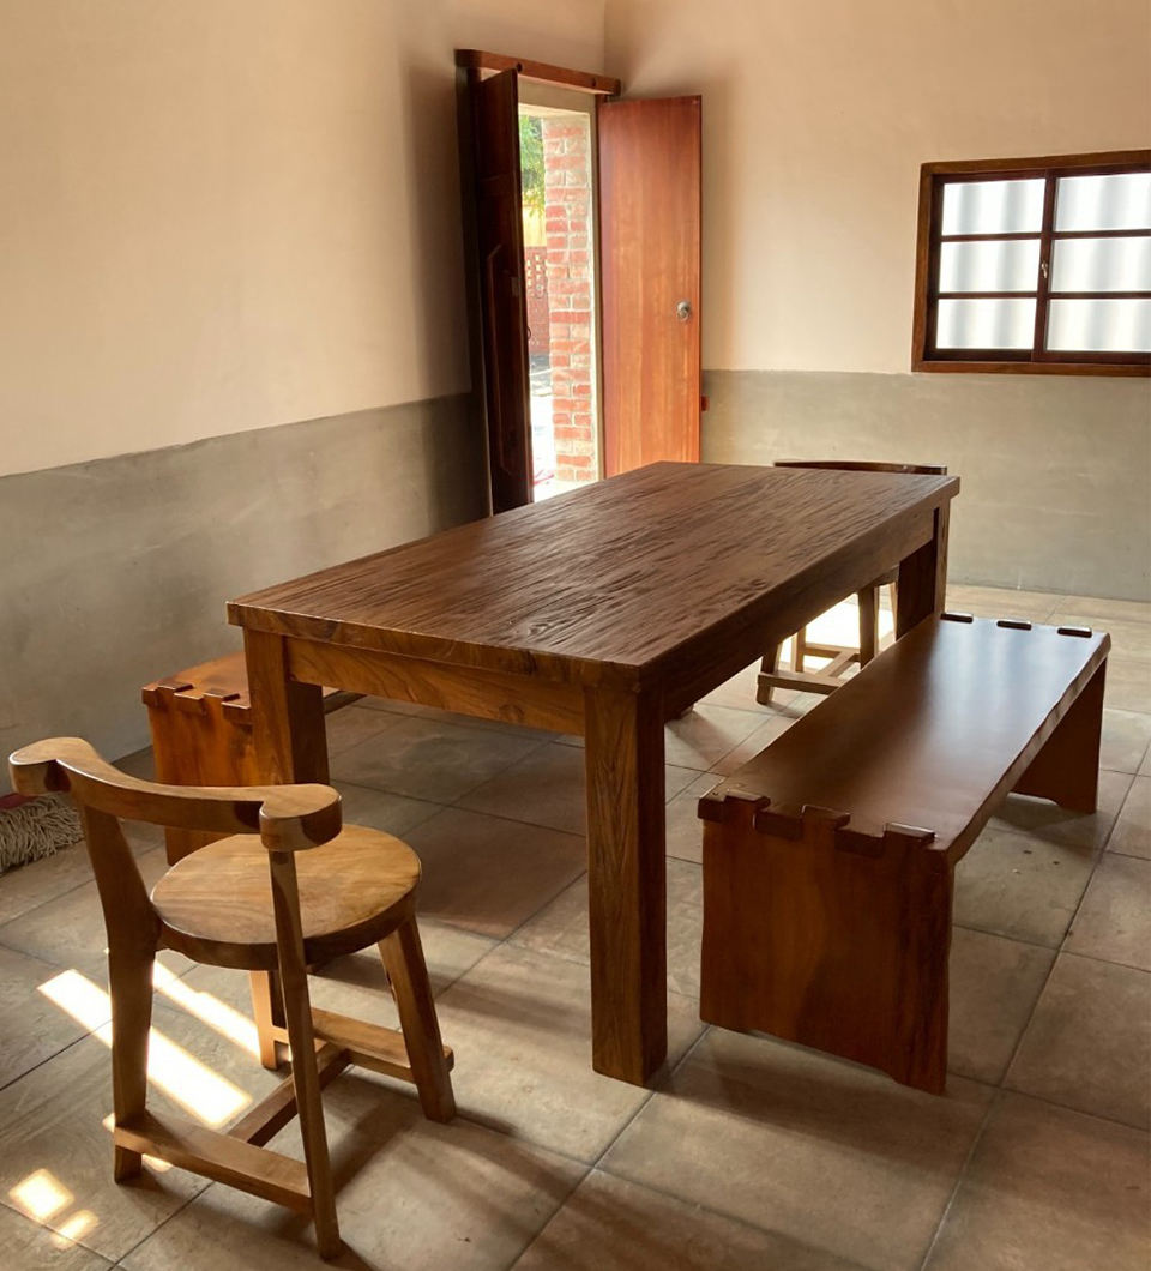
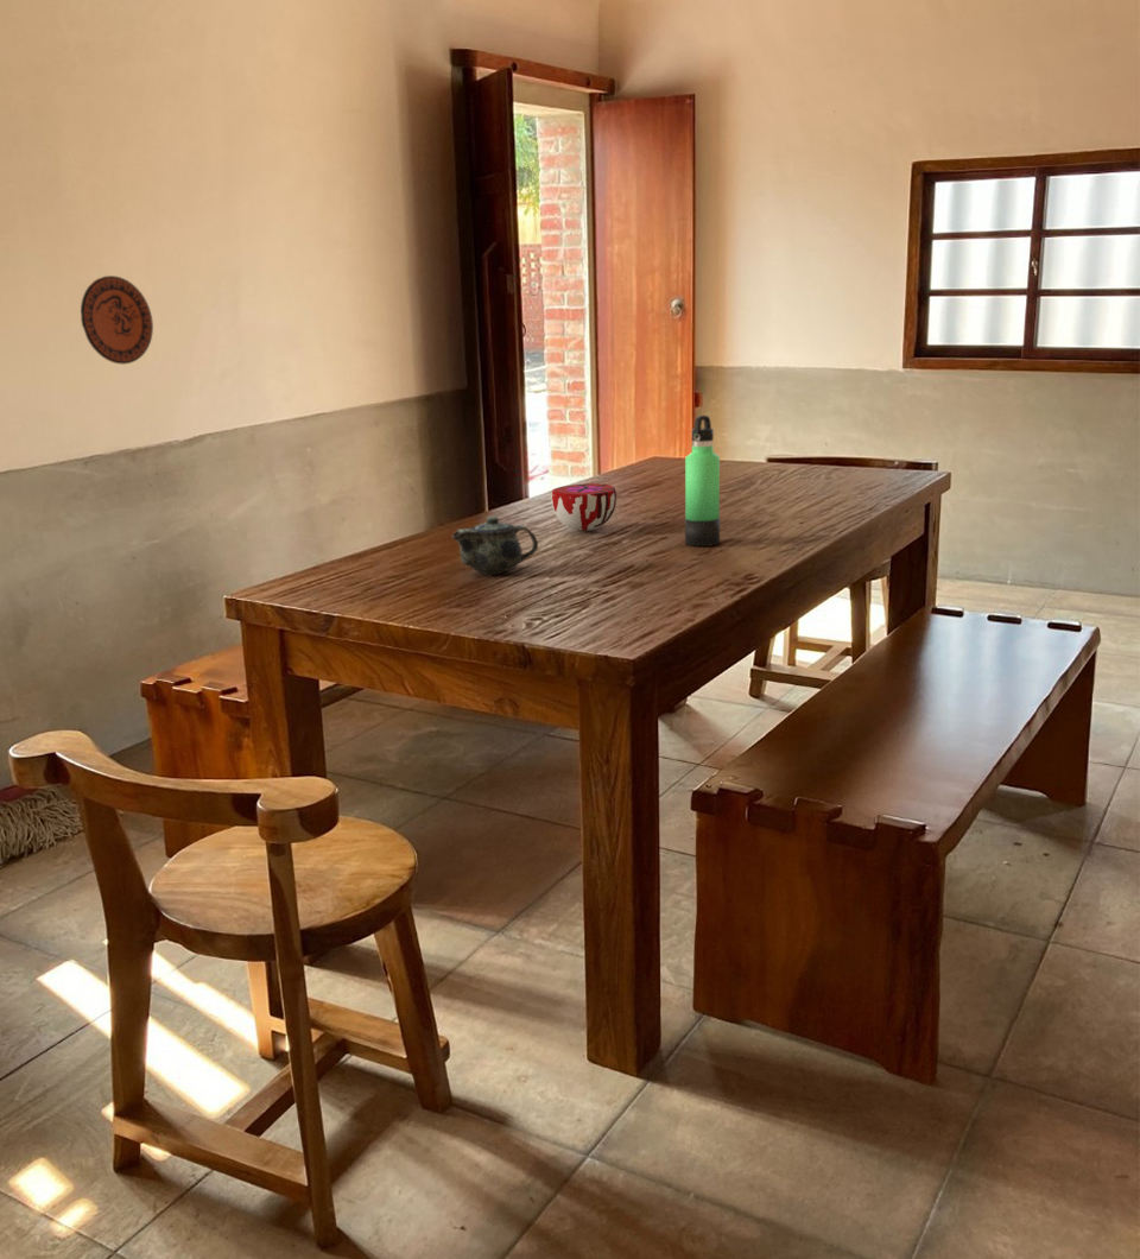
+ chinaware (495, 543)
+ decorative bowl (584, 508)
+ thermos bottle (702, 480)
+ decorative plate (116, 320)
